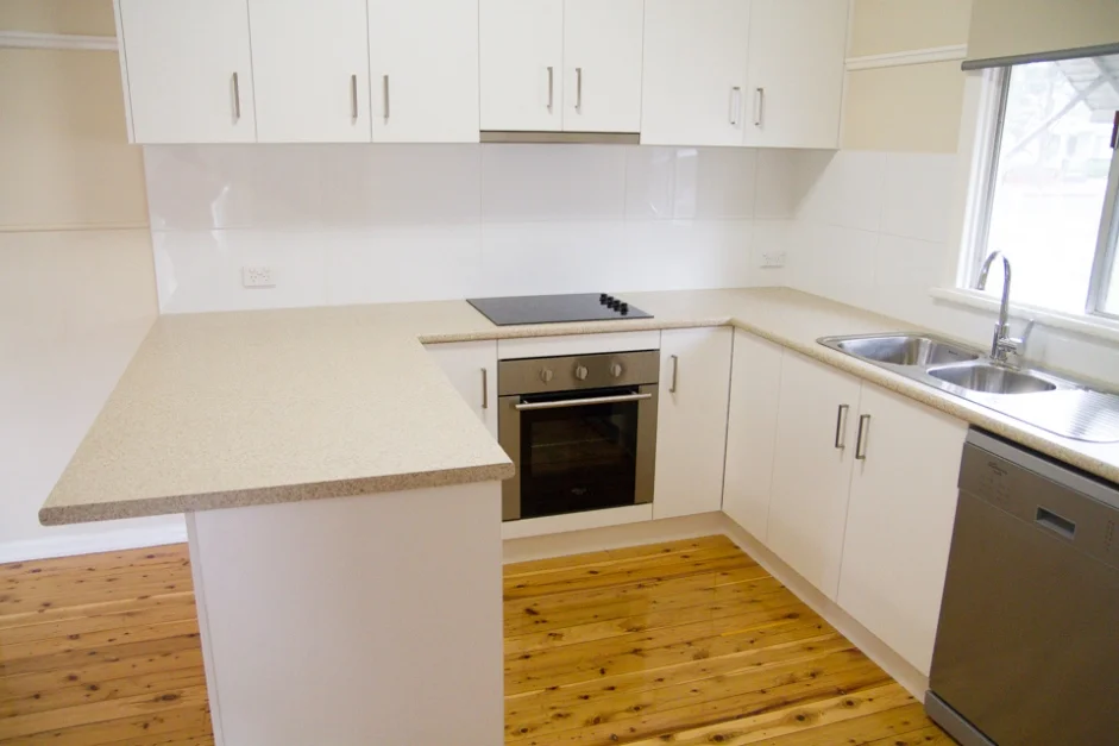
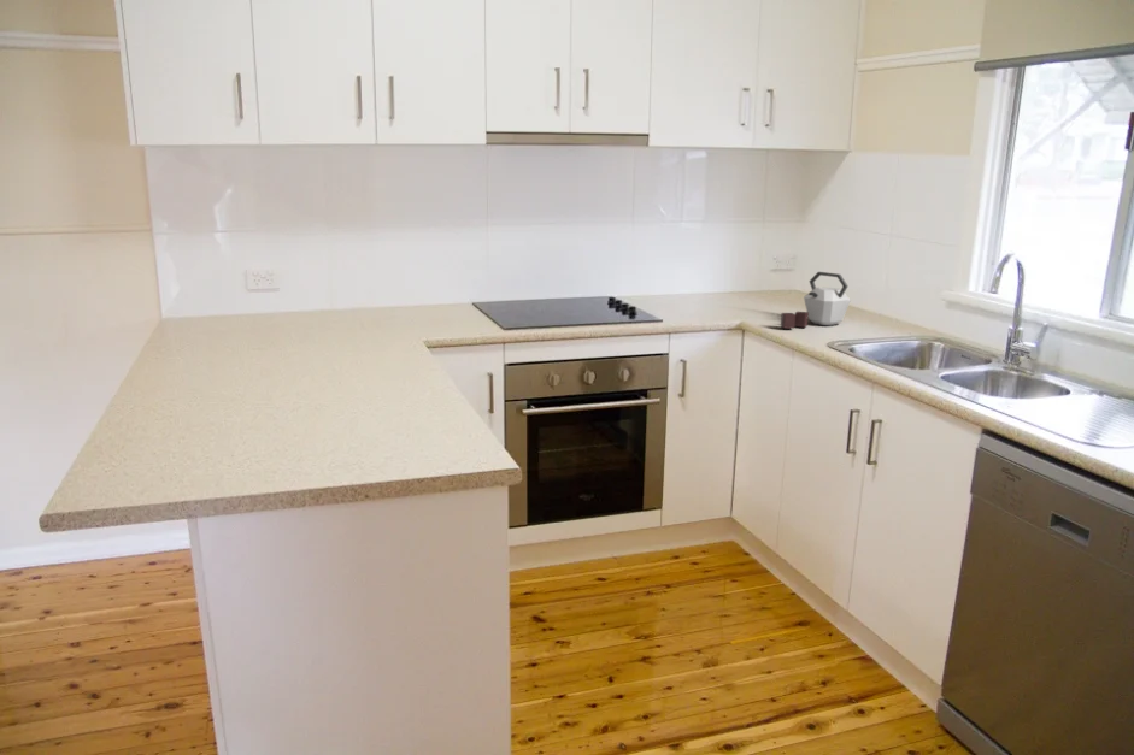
+ kettle (812, 299)
